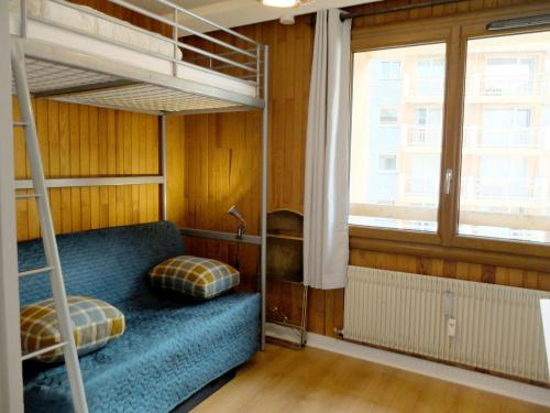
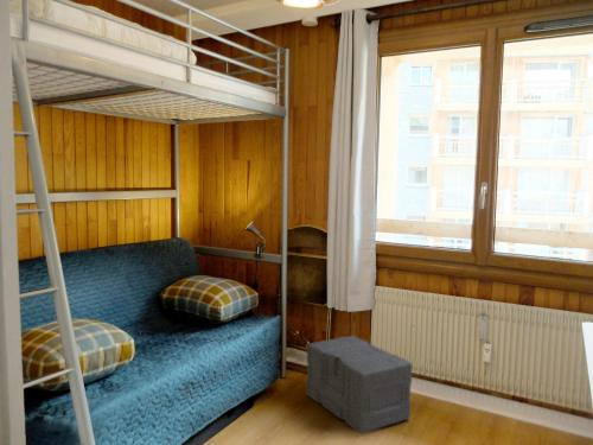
+ ottoman (356, 379)
